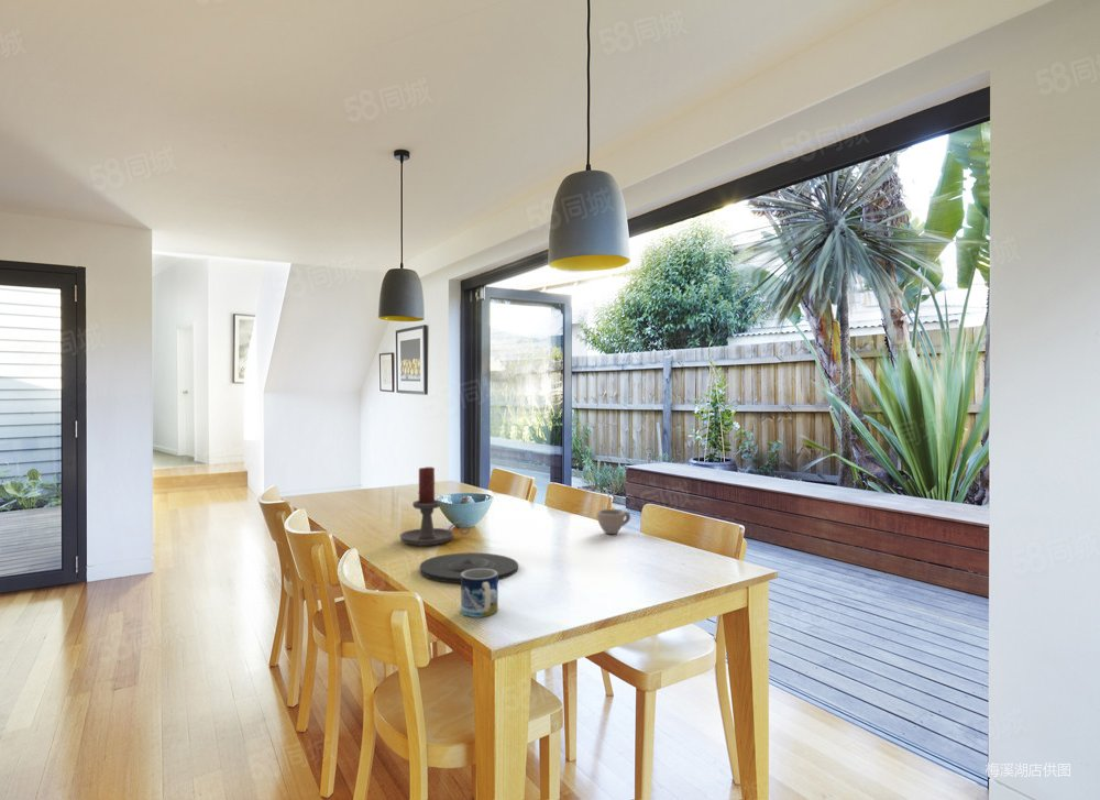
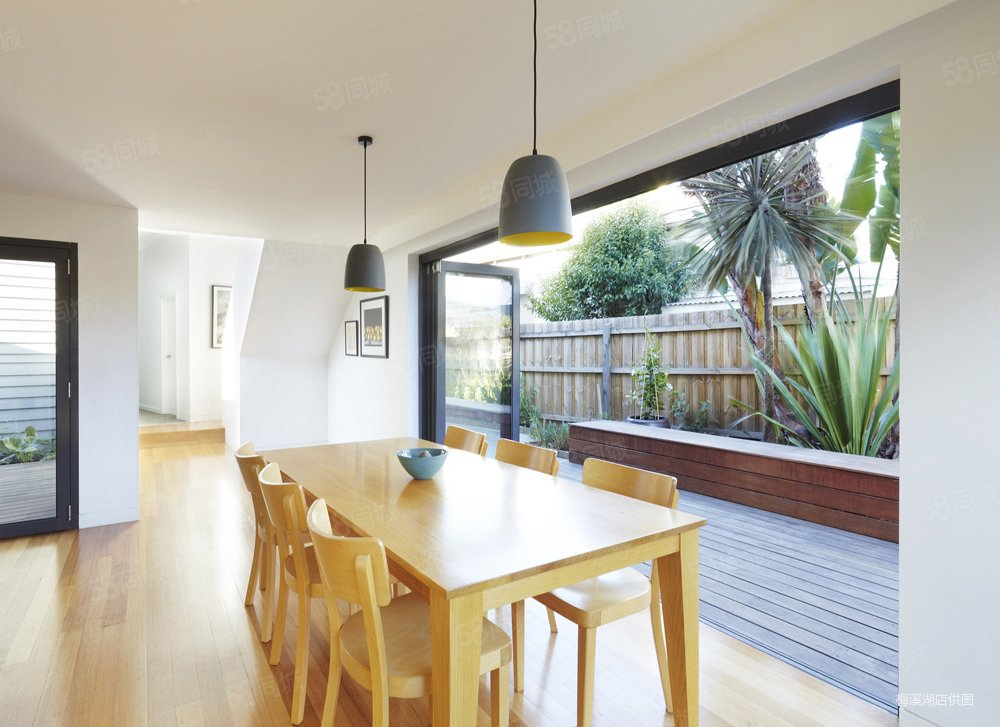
- cup (614, 520)
- candle holder (435, 502)
- plate (469, 563)
- mug (481, 594)
